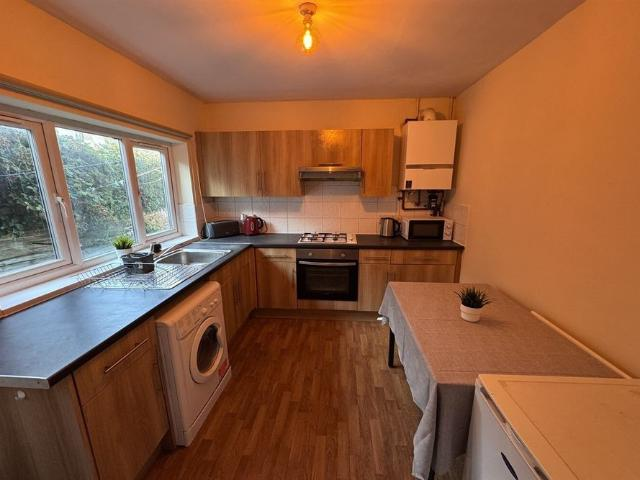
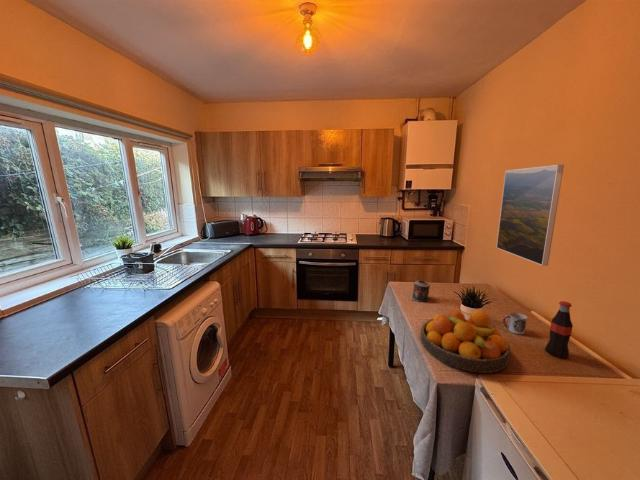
+ candle (419, 290)
+ bottle (561, 328)
+ fruit bowl (463, 331)
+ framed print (524, 213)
+ cup (513, 322)
